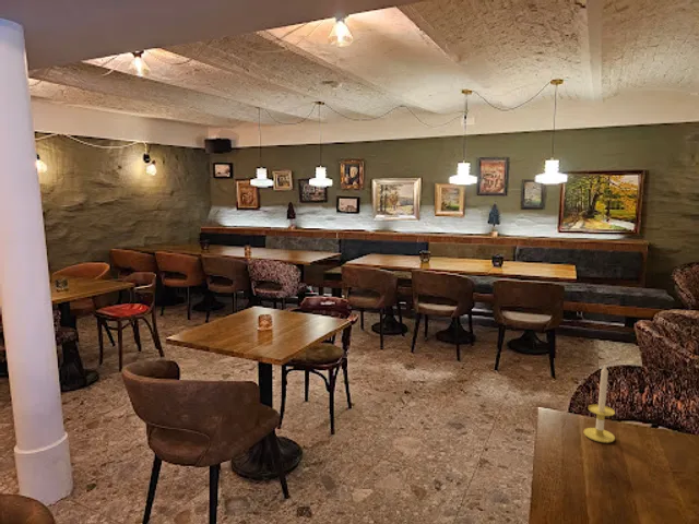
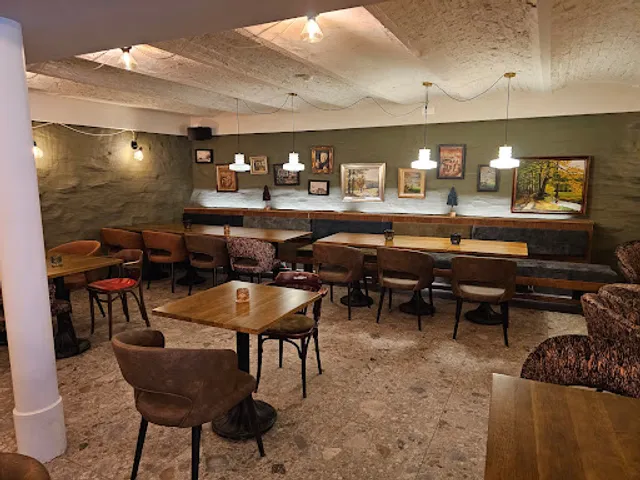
- candle (602, 400)
